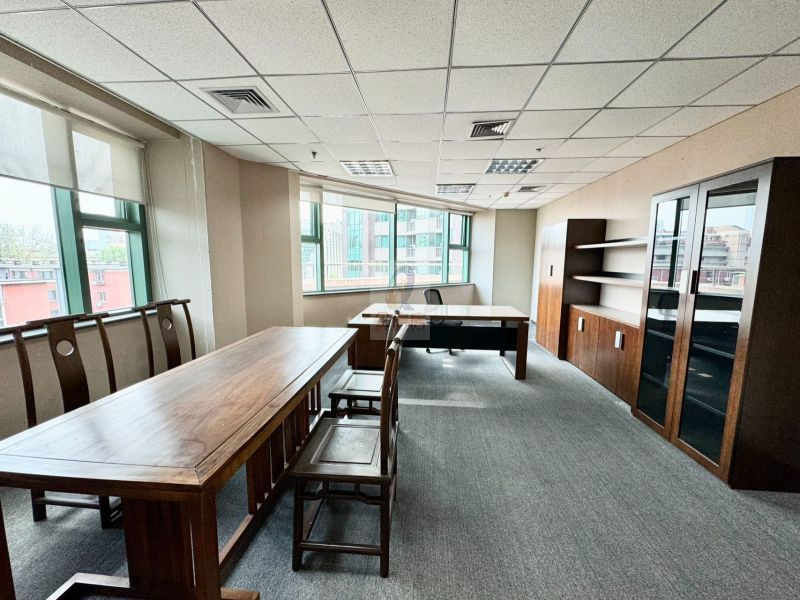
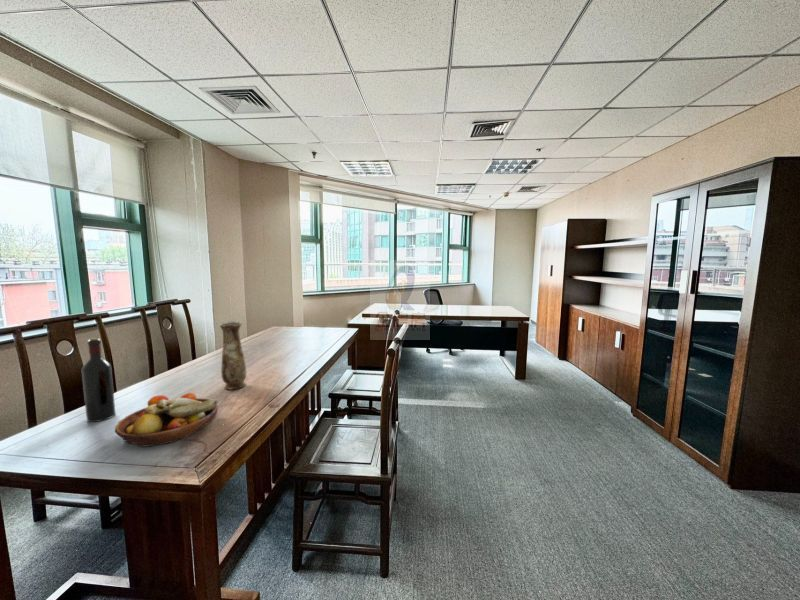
+ fruit bowl (171, 411)
+ vase (233, 354)
+ wine bottle (97, 378)
